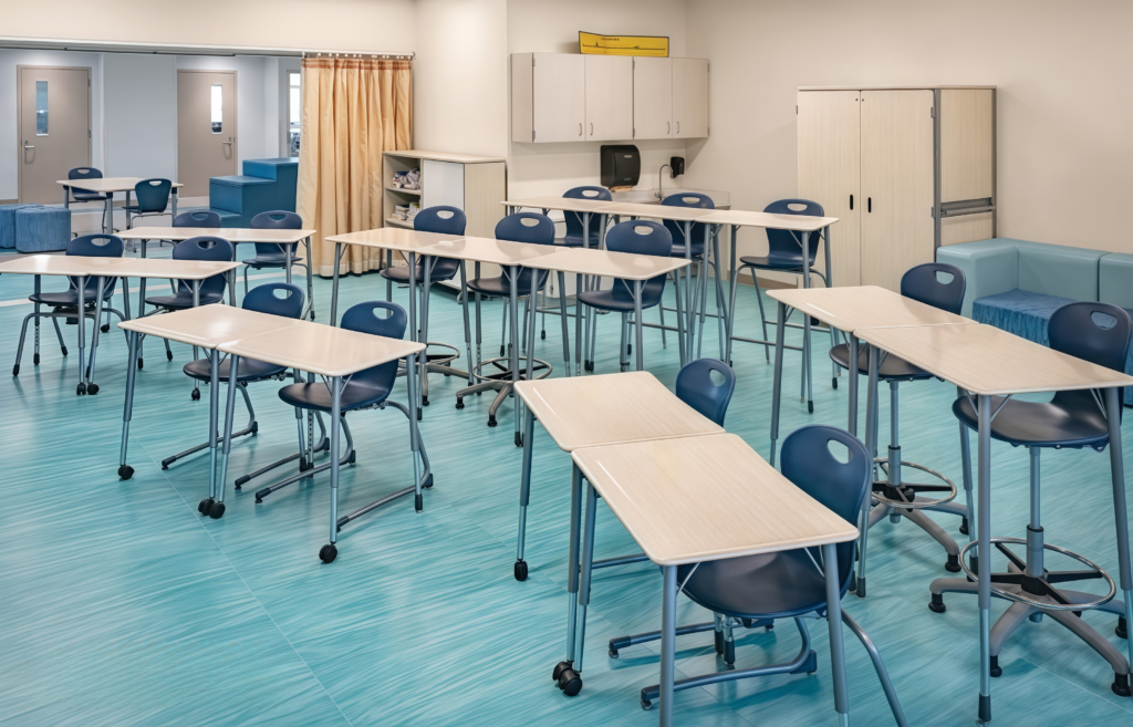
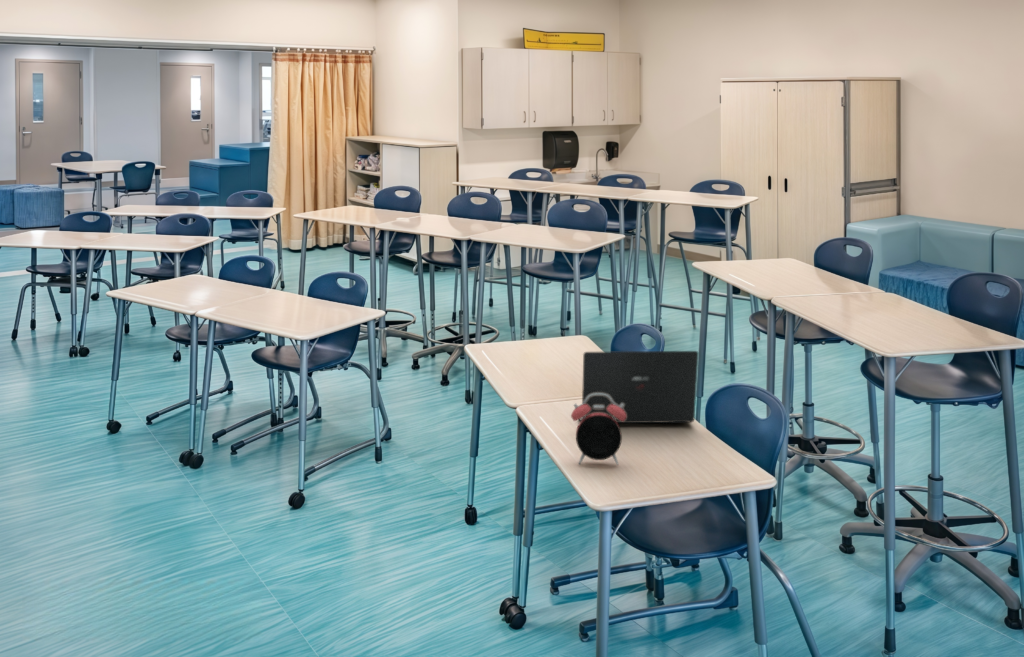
+ laptop (632, 382)
+ alarm clock (598, 429)
